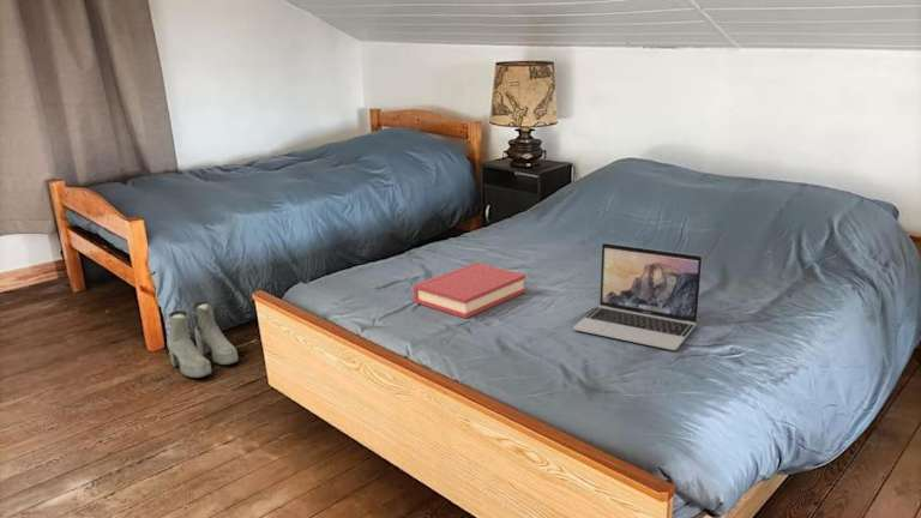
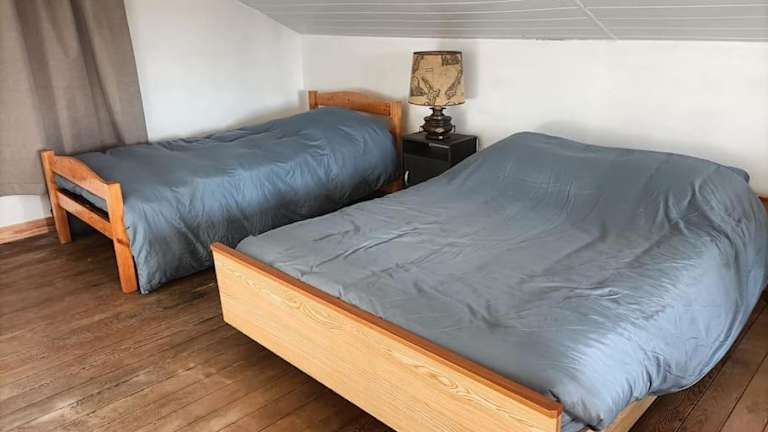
- laptop (636, 294)
- hardback book (470, 288)
- boots (200, 337)
